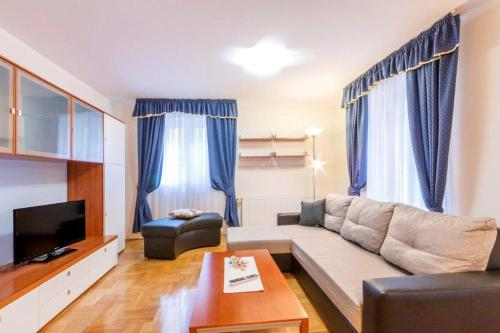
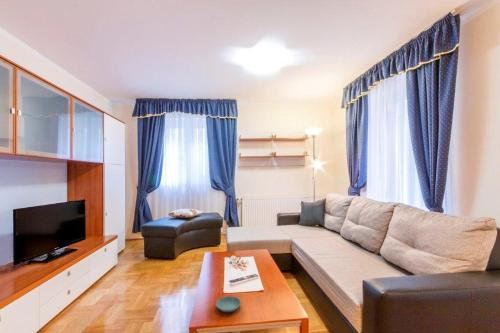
+ saucer (228, 304)
